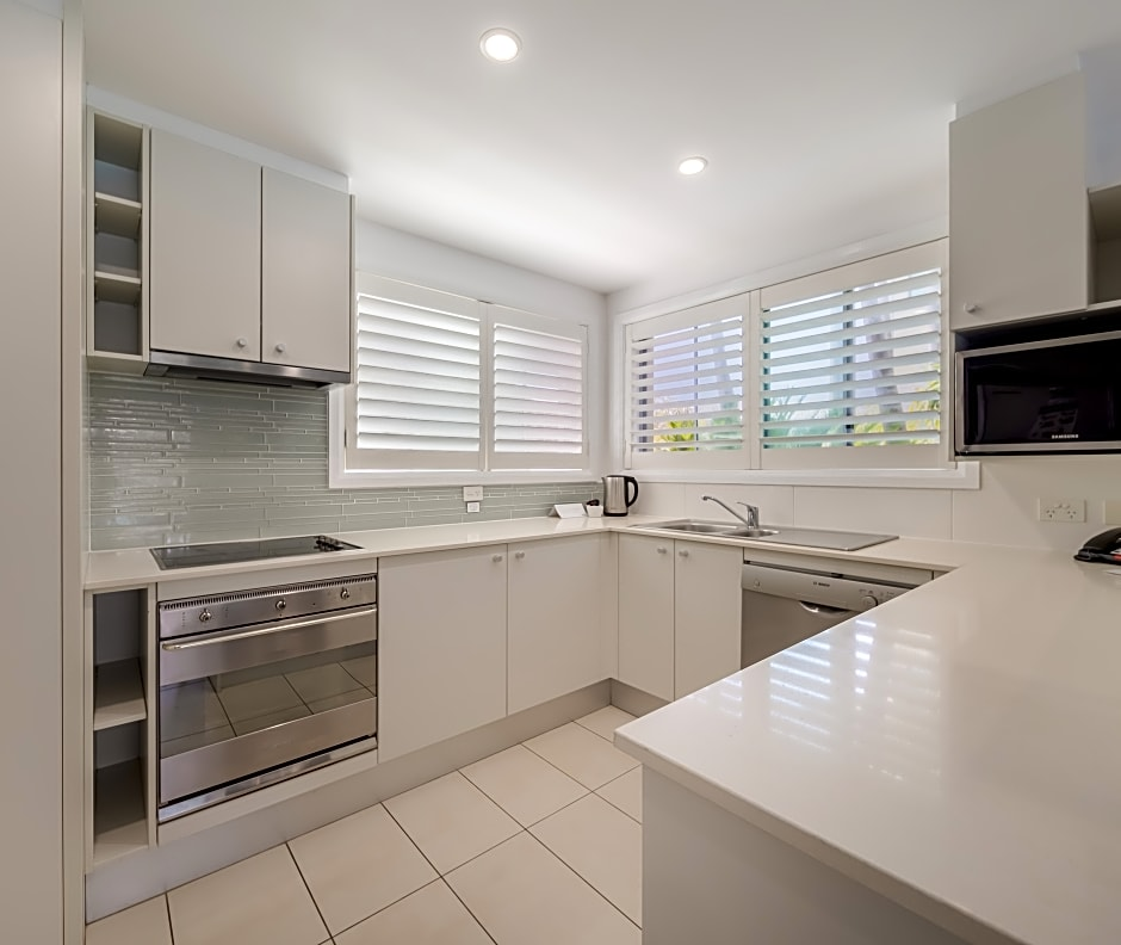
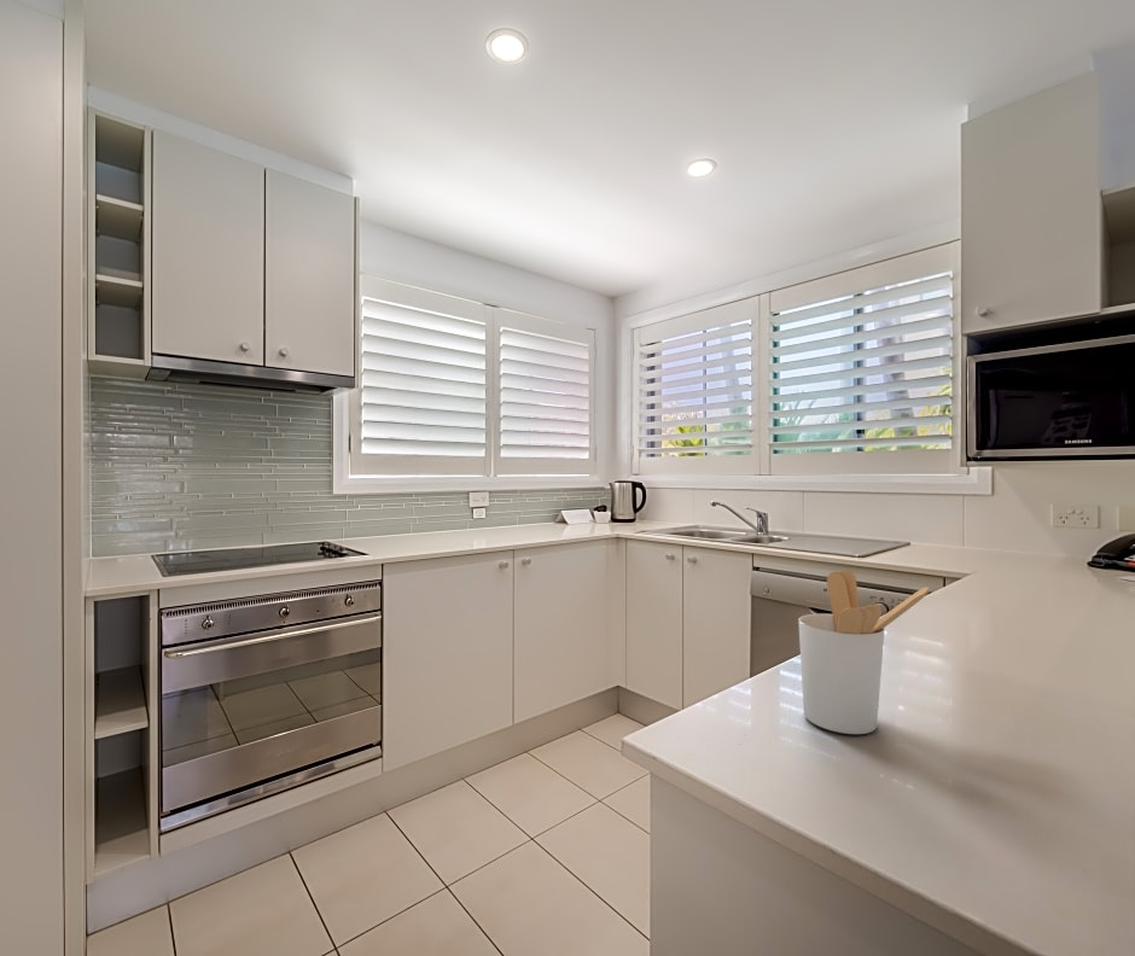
+ utensil holder (862, 651)
